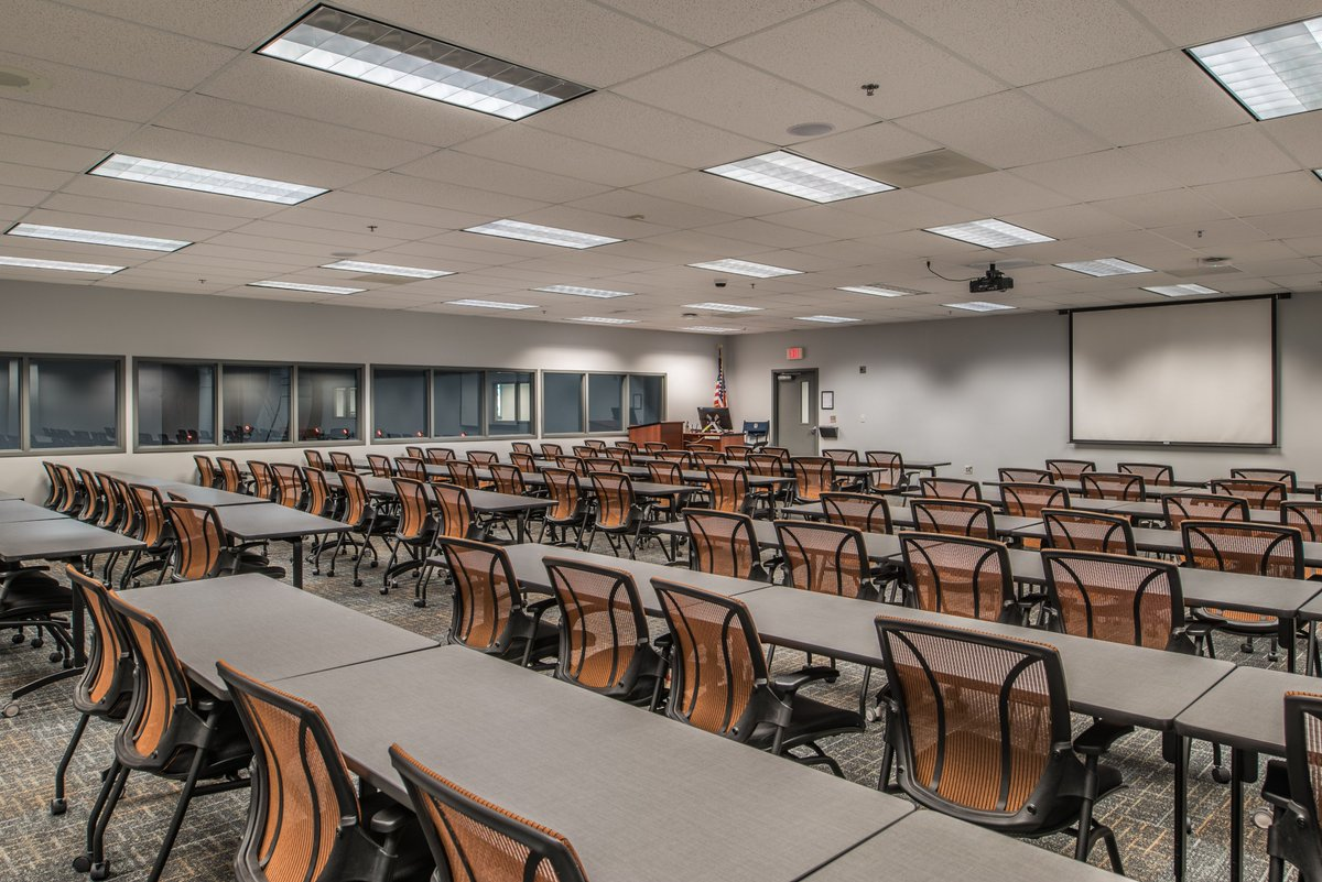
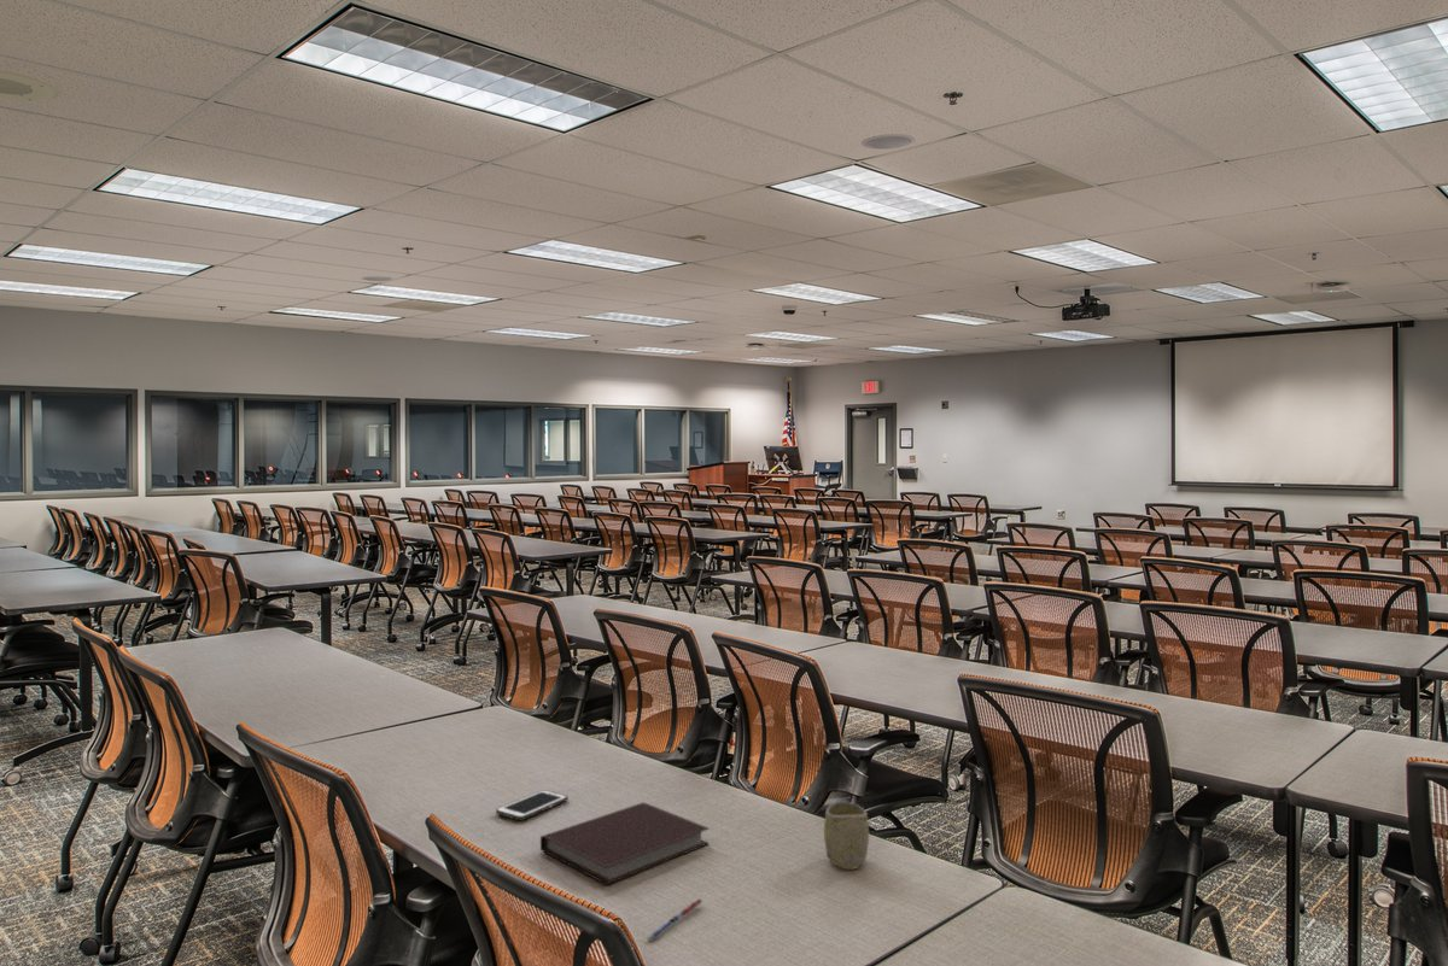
+ notebook (625, 838)
+ cell phone (532, 804)
+ pen (675, 918)
+ cup (846, 835)
